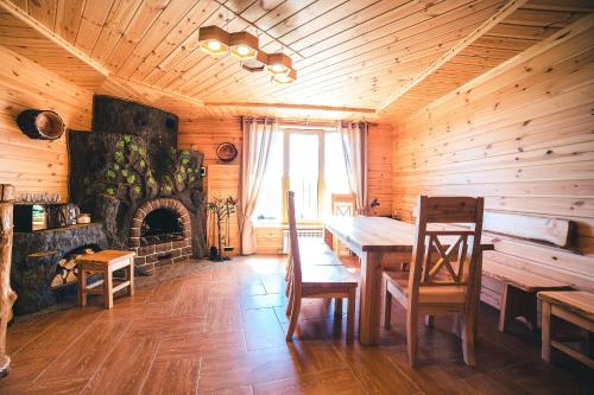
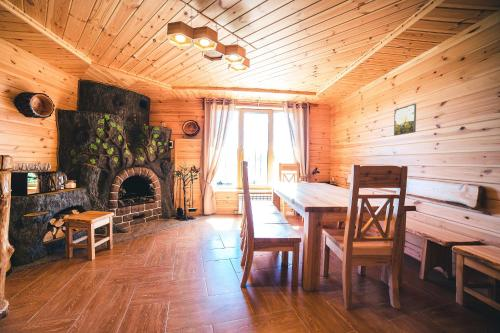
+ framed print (404, 120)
